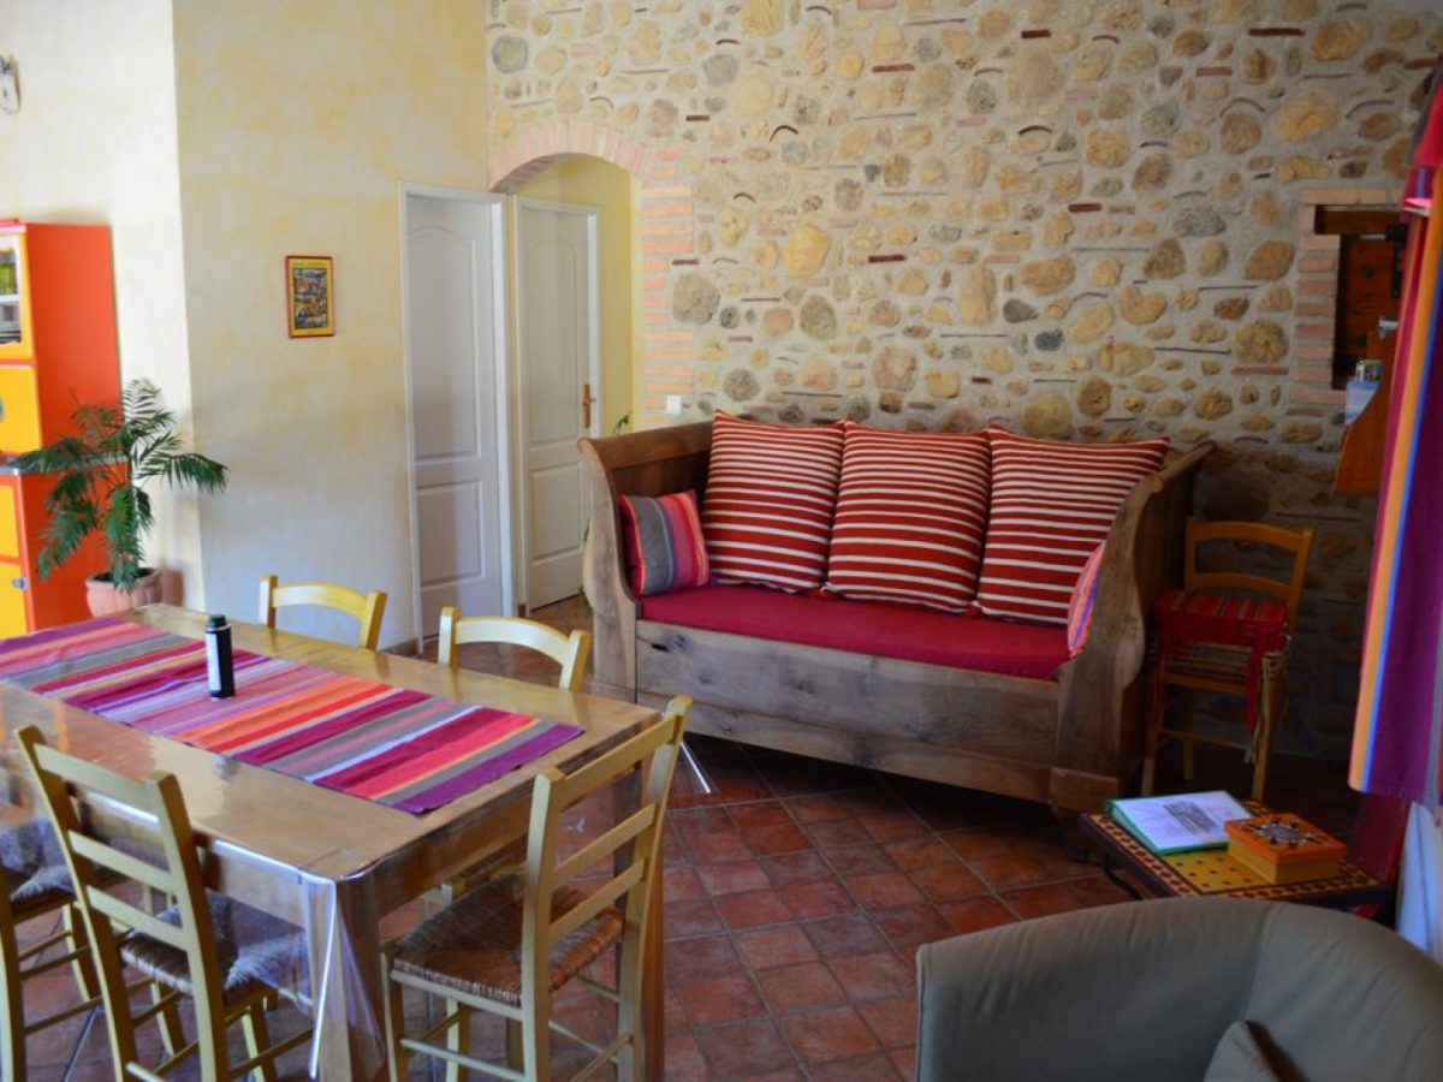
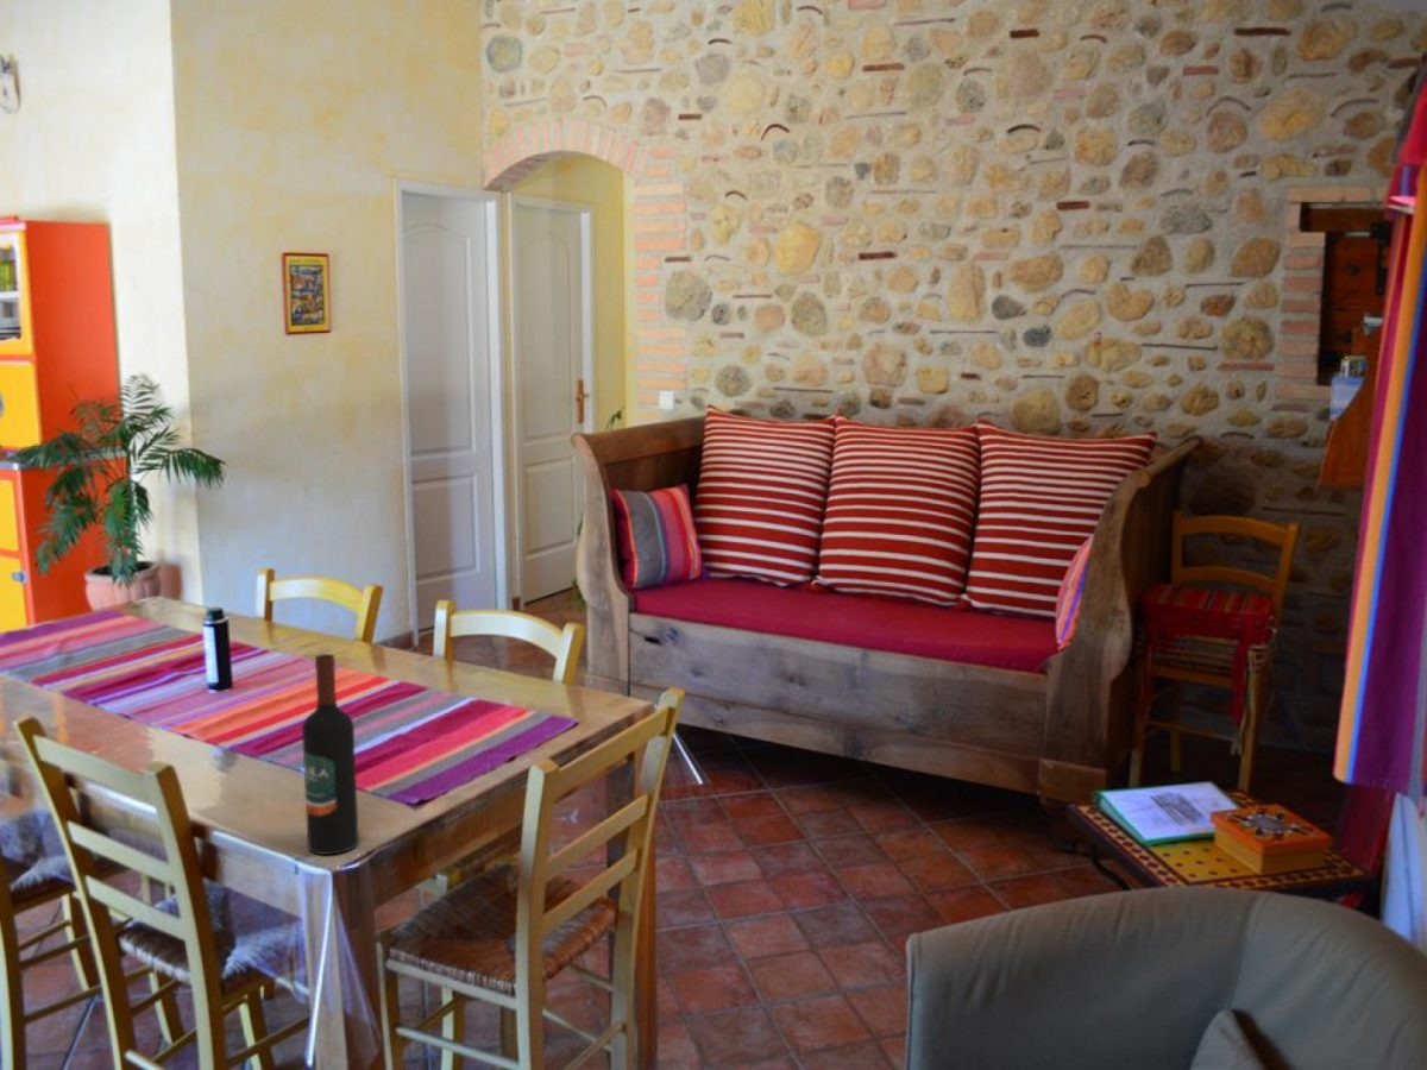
+ wine bottle (328, 751)
